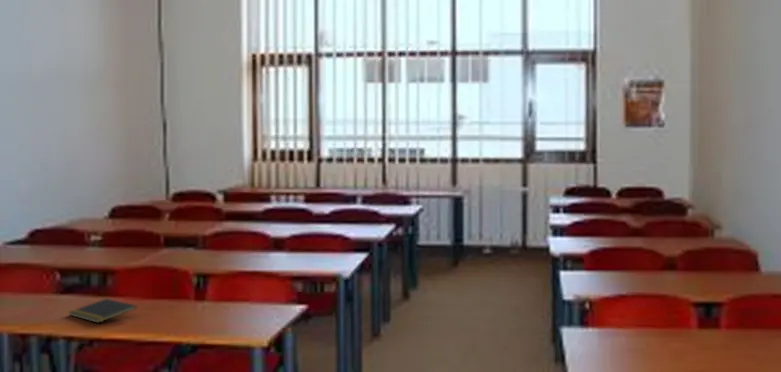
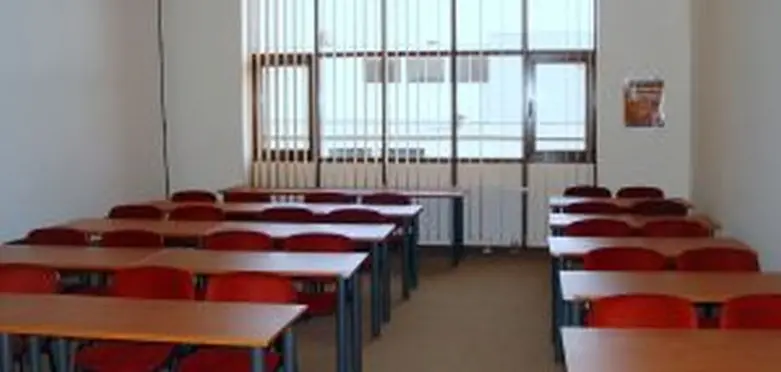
- notepad (102, 310)
